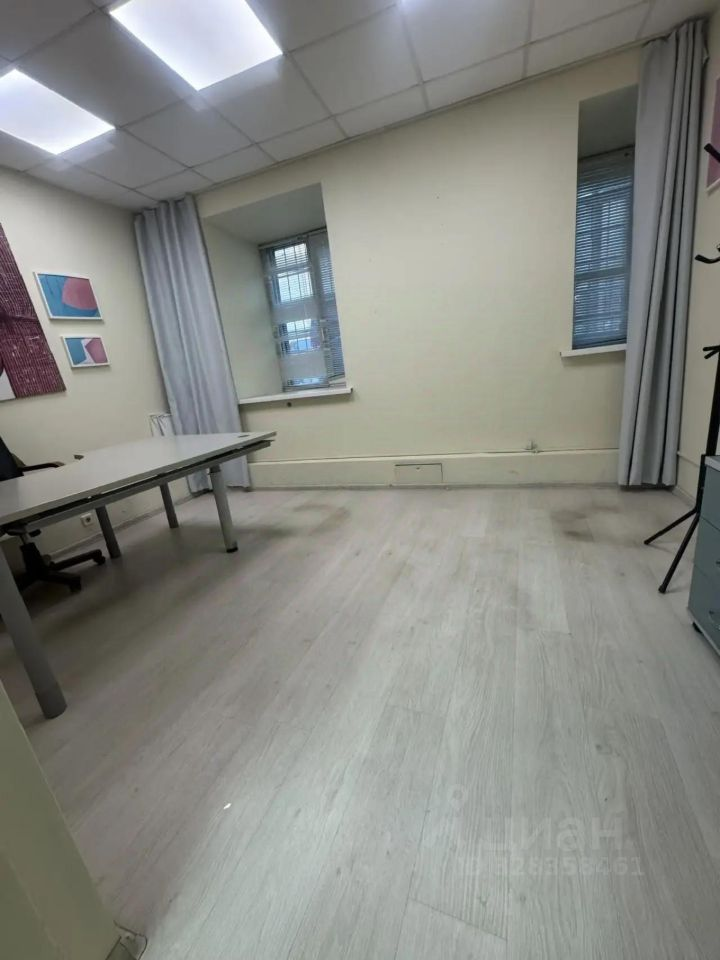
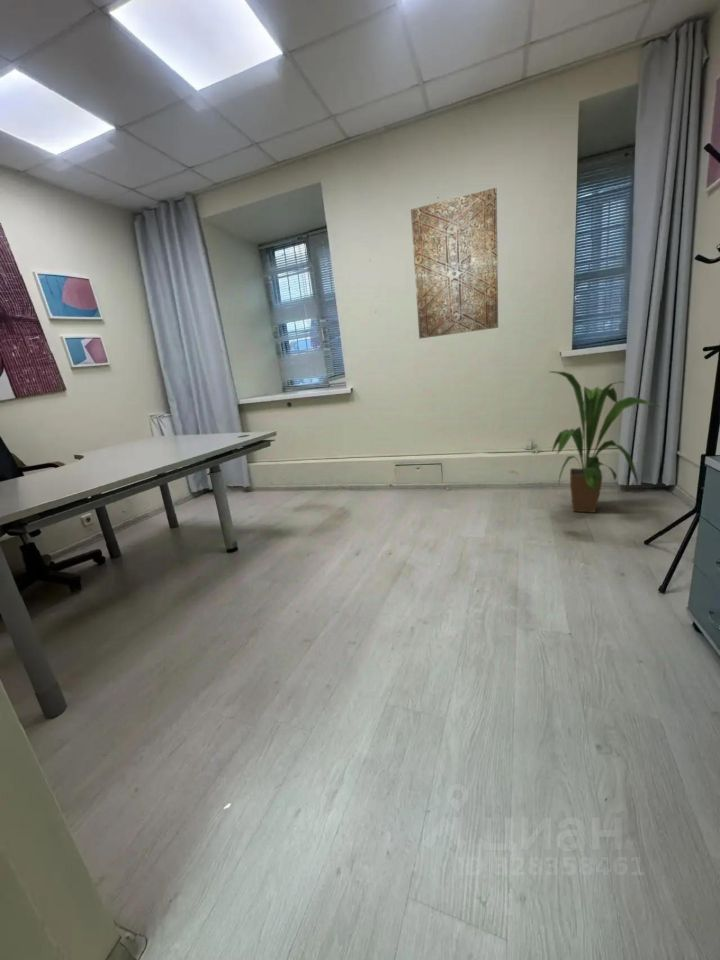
+ wall art (455, 269)
+ house plant (600, 441)
